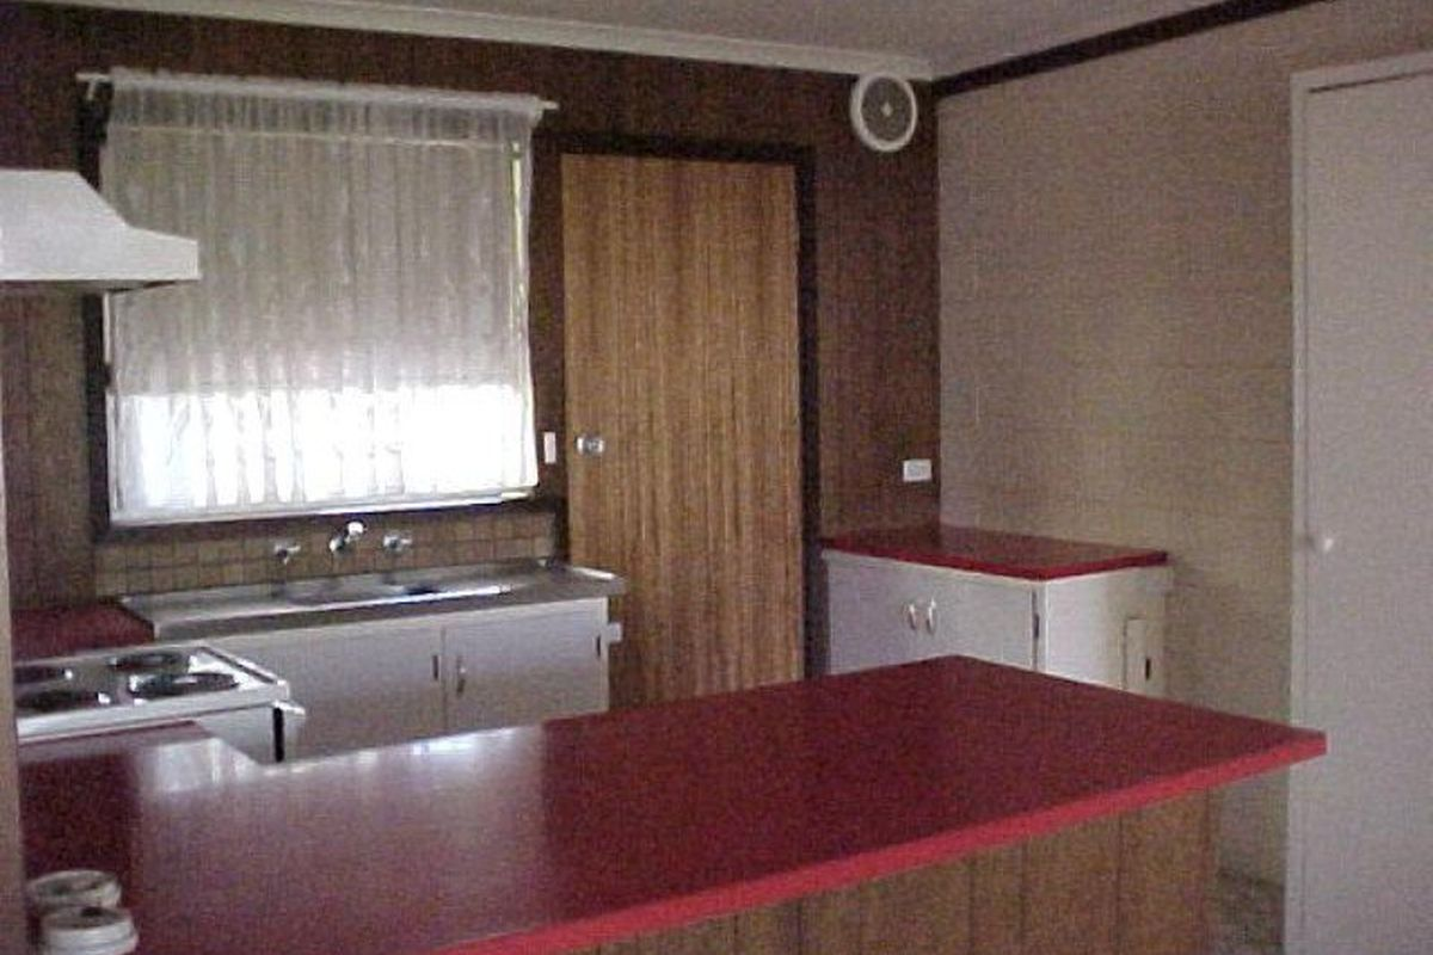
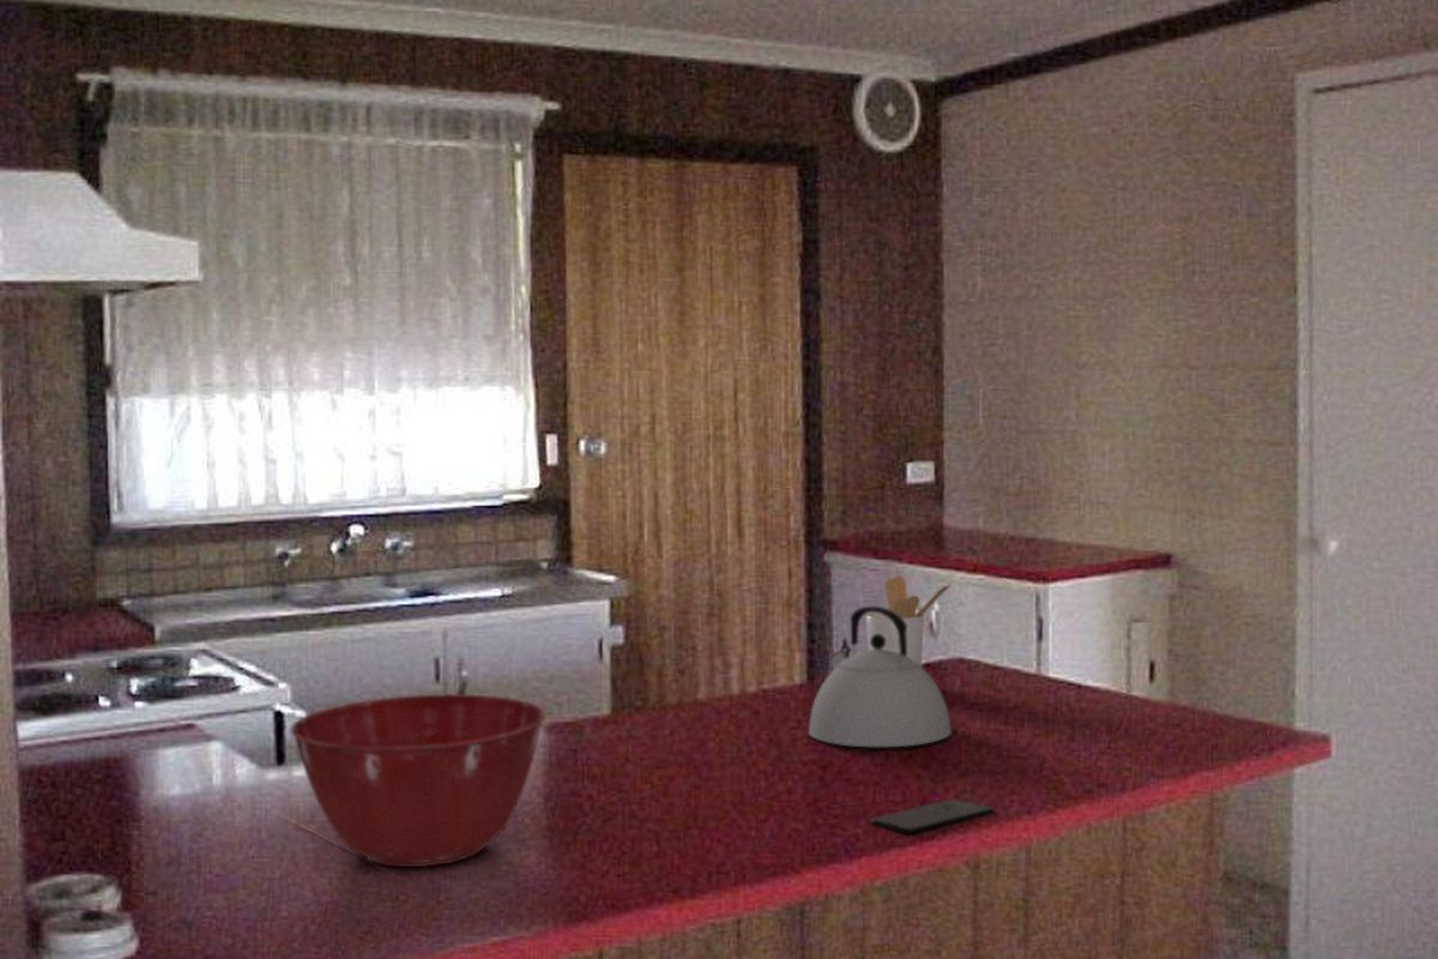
+ mixing bowl (421, 784)
+ kettle (876, 669)
+ utensil holder (910, 632)
+ smartphone (932, 816)
